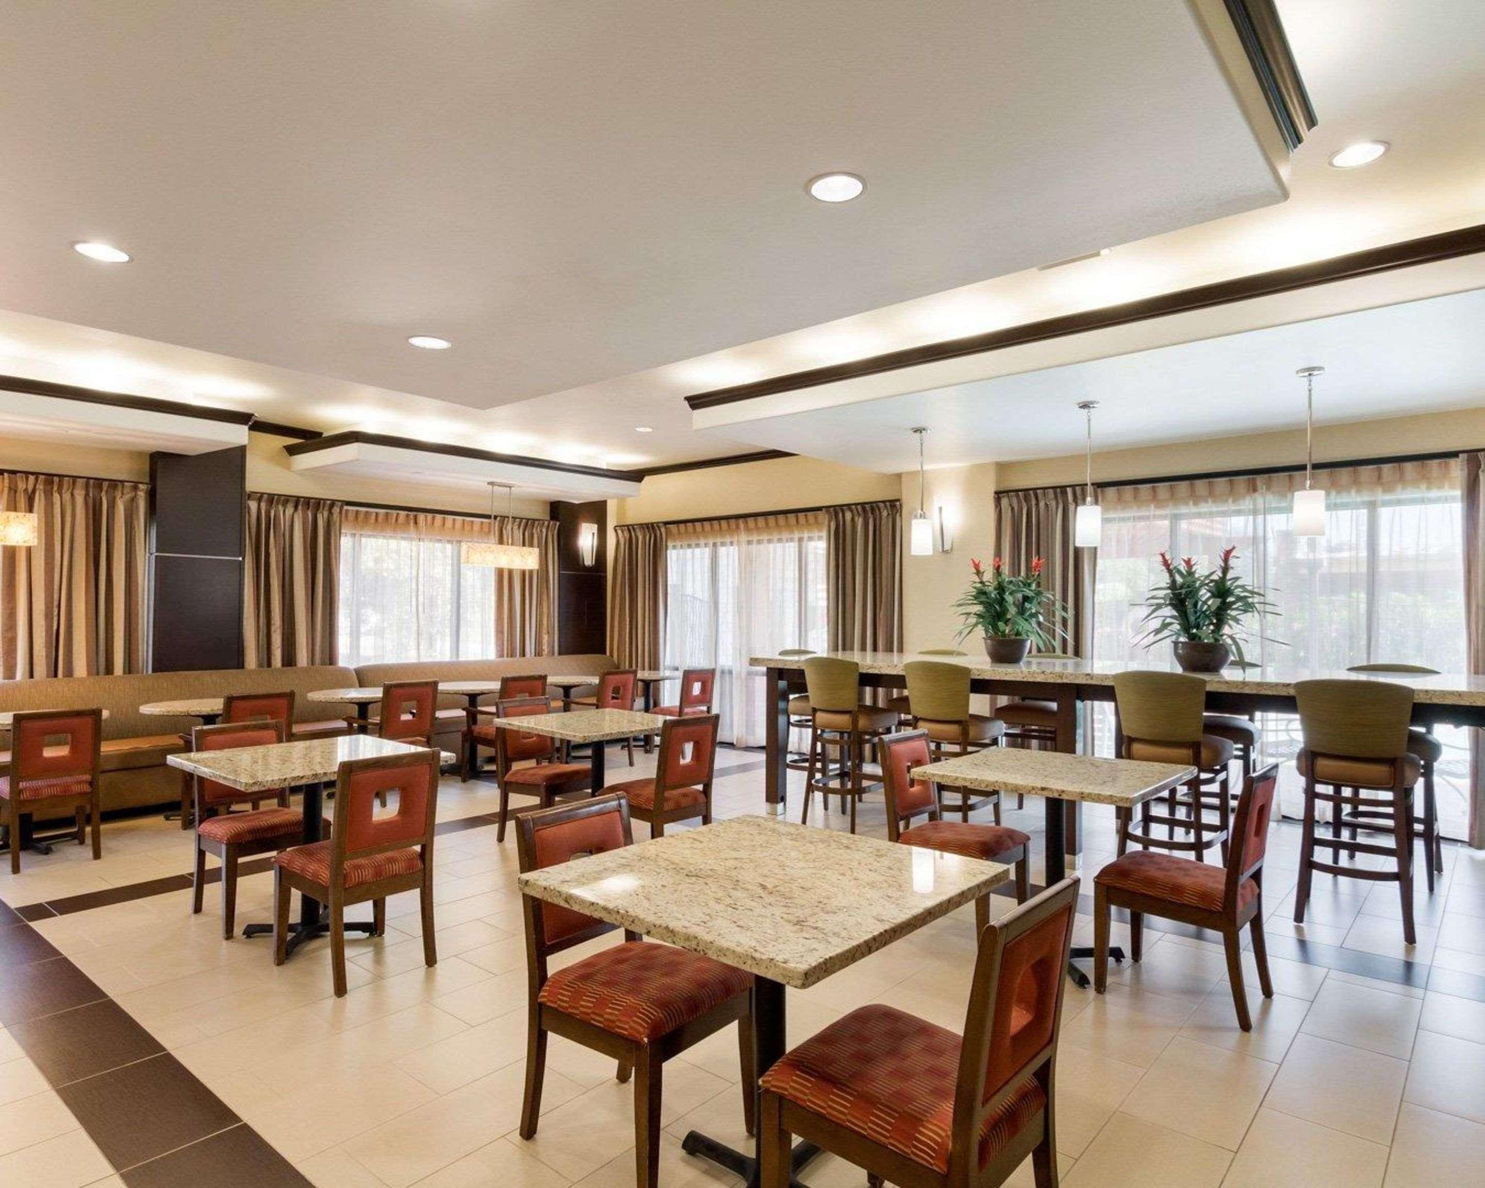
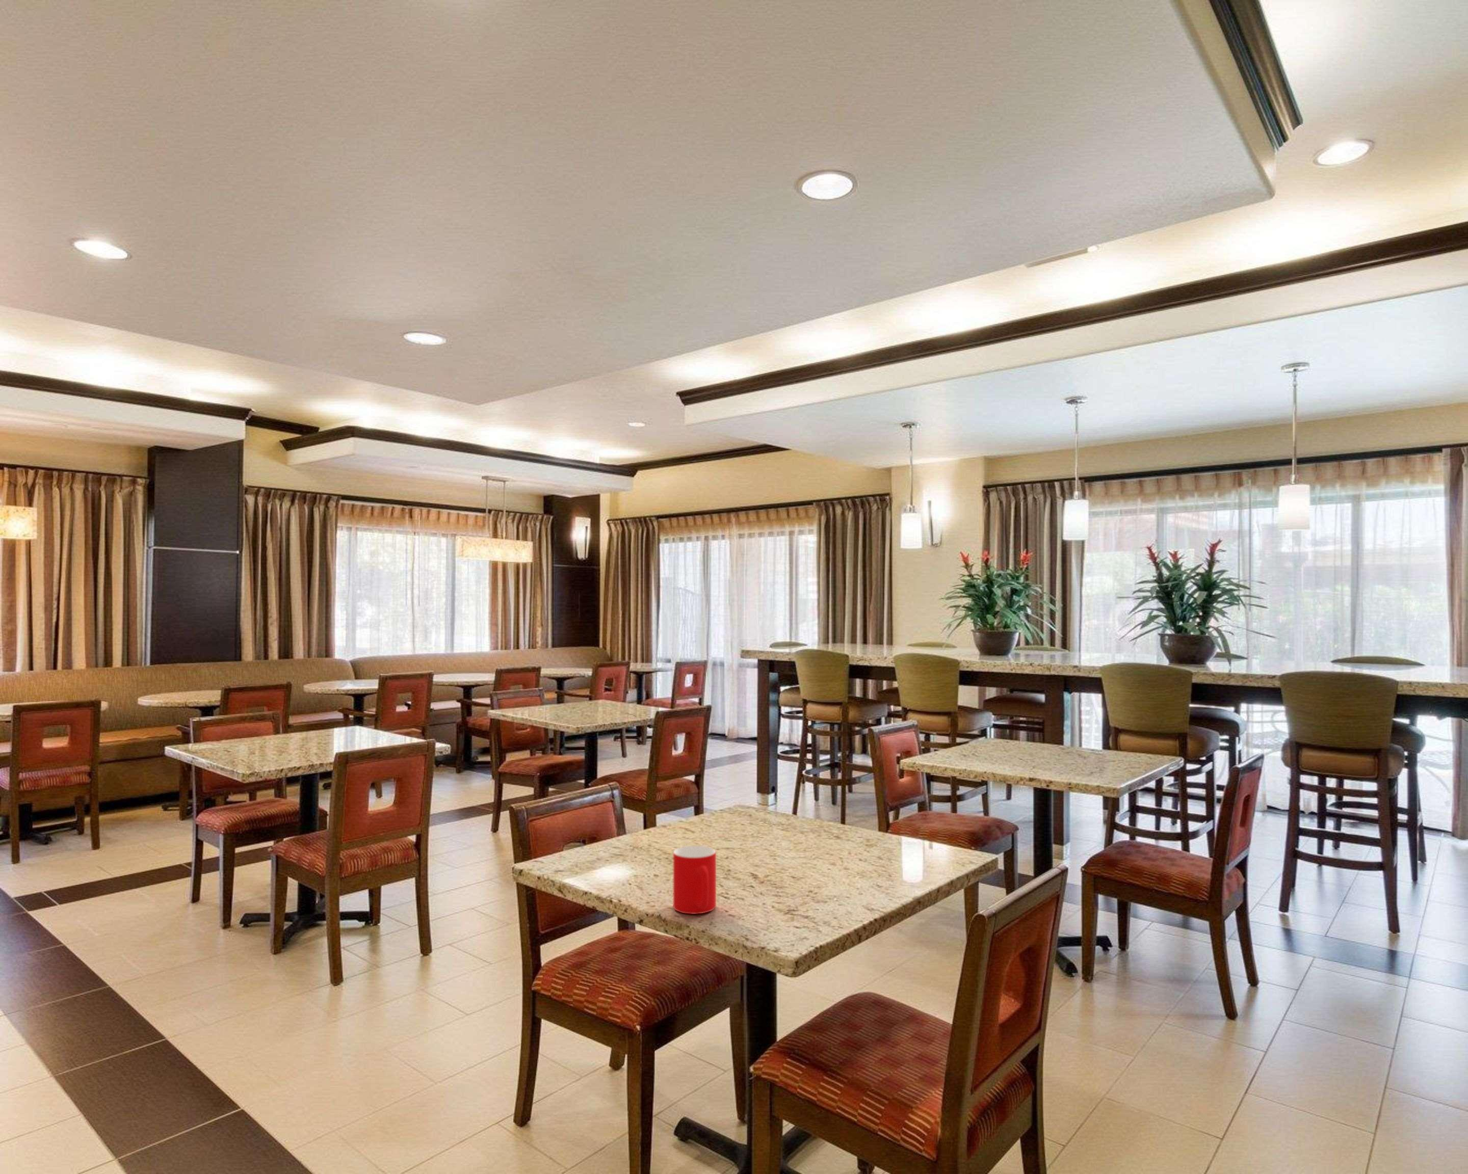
+ cup (696, 882)
